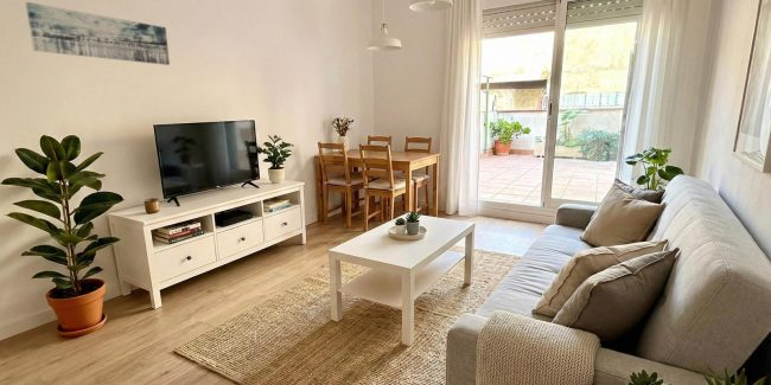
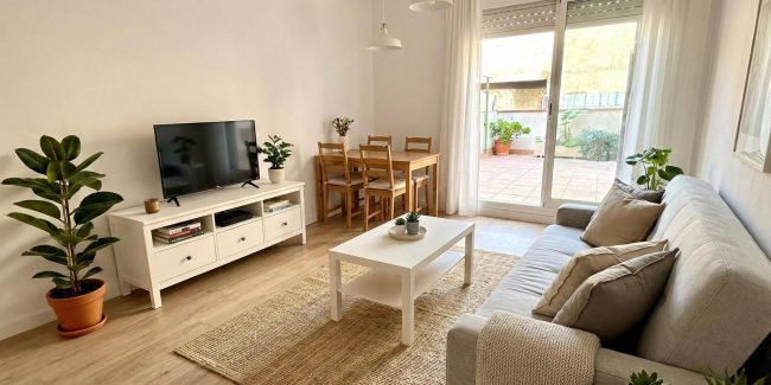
- wall art (107, 37)
